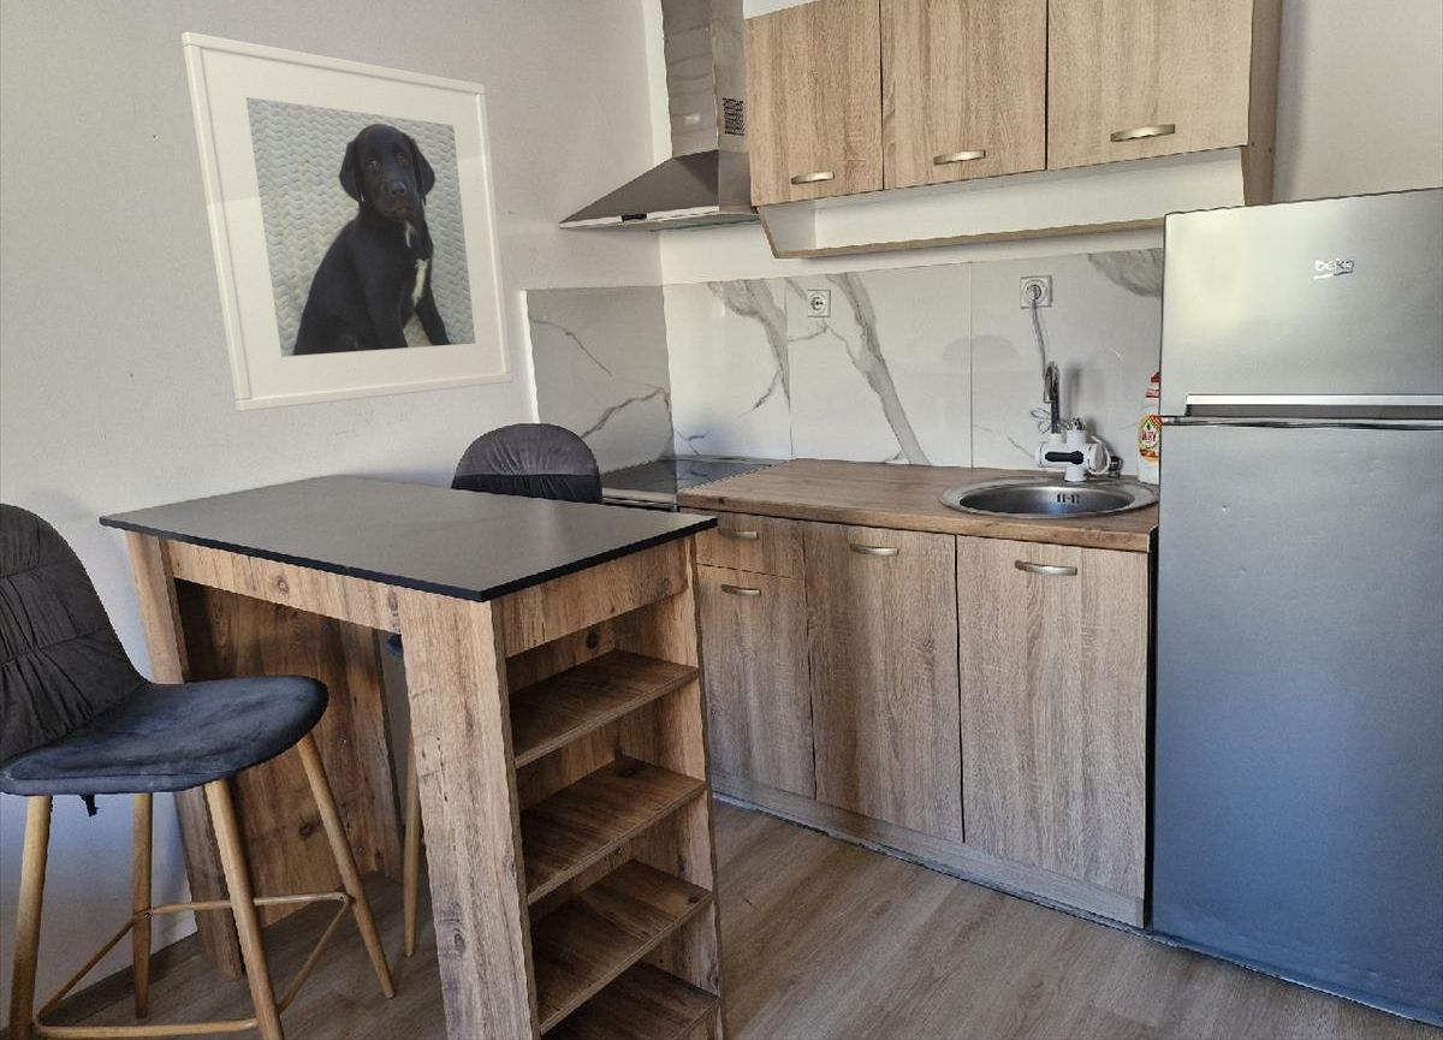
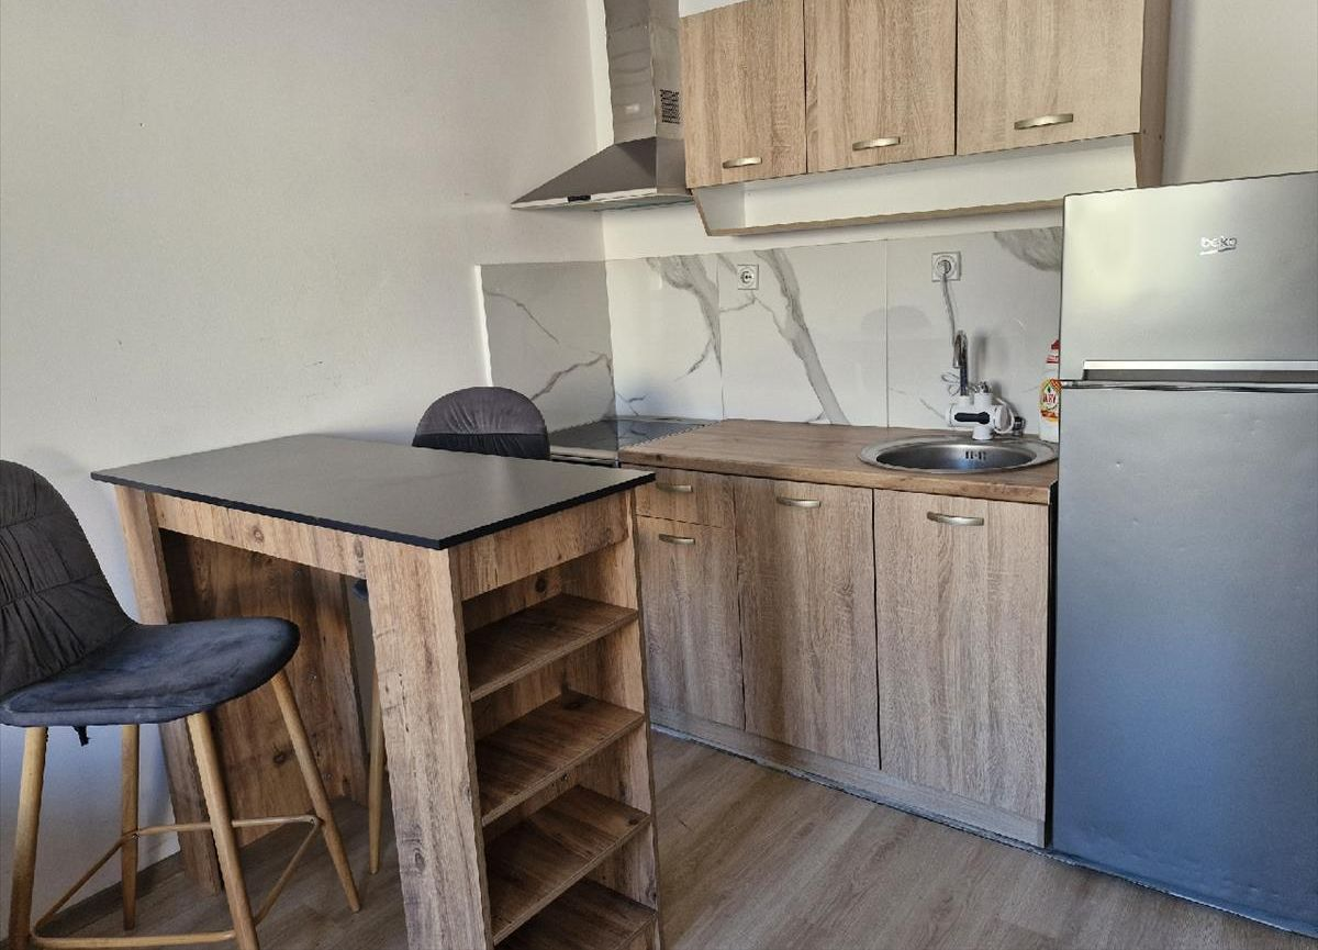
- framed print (372, 233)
